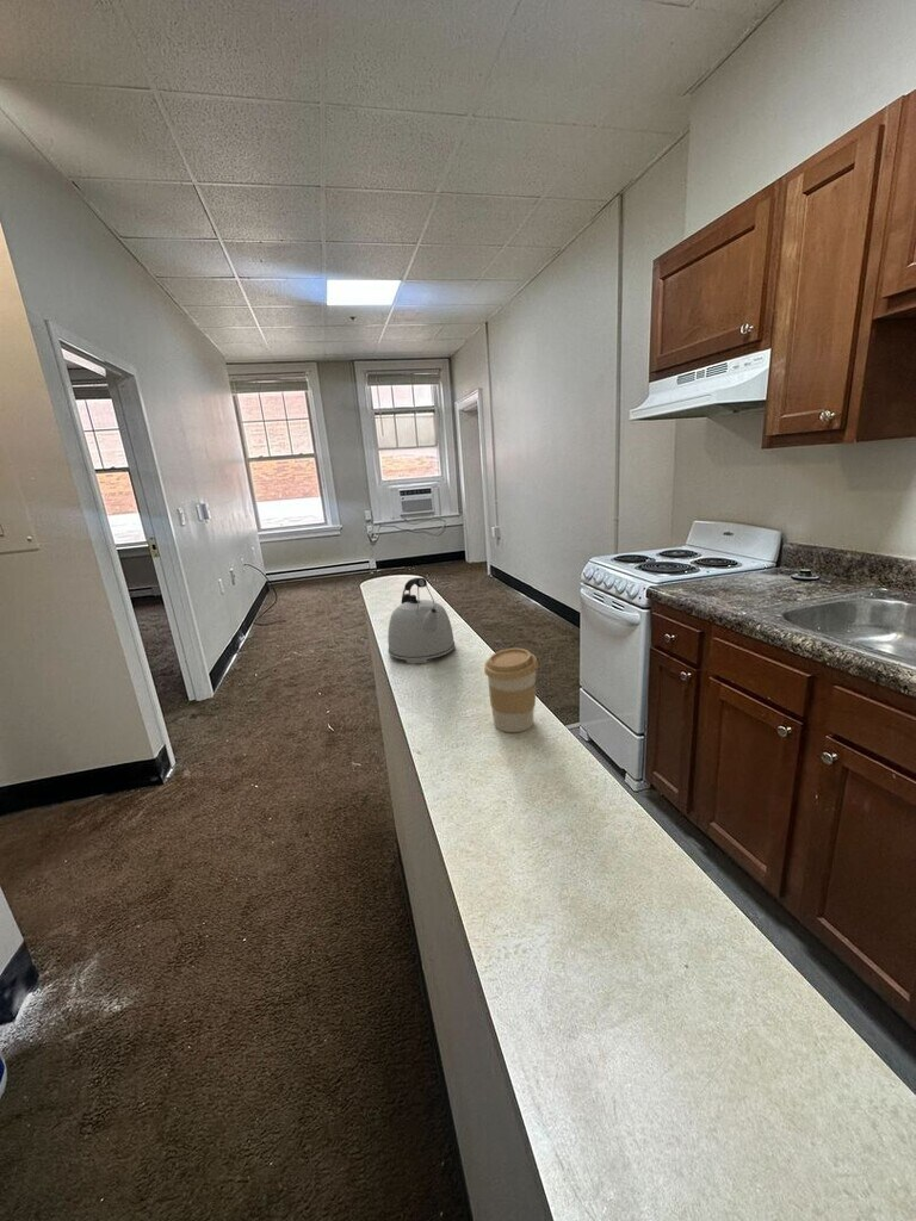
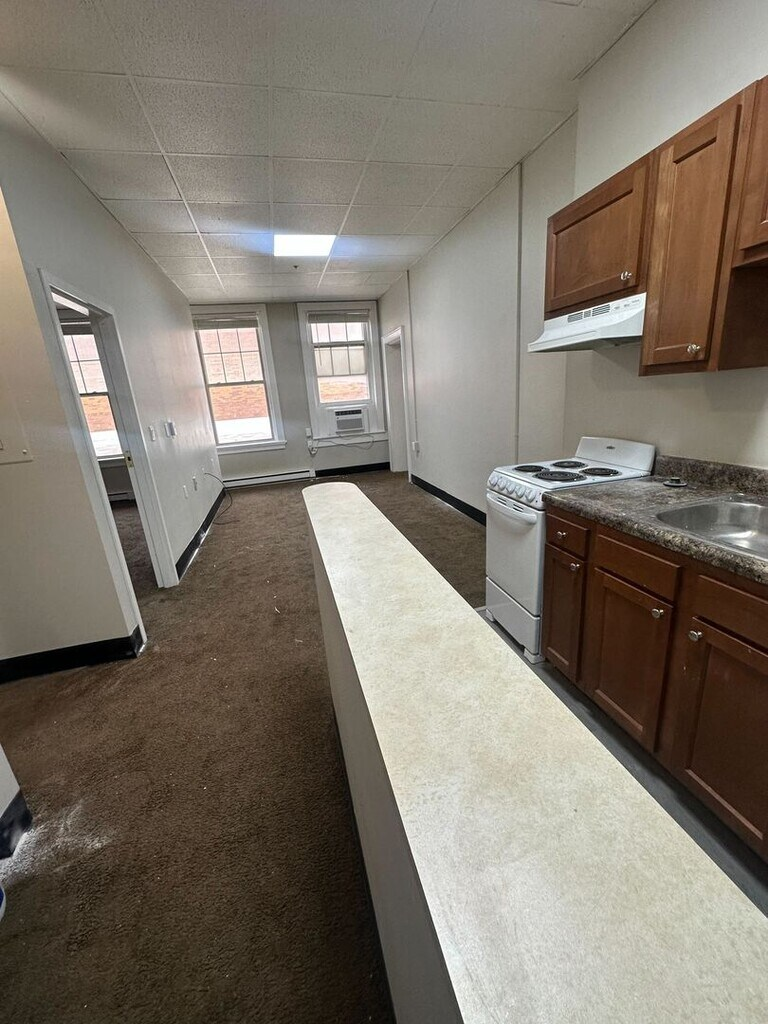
- coffee cup (512, 688)
- kettle (419, 614)
